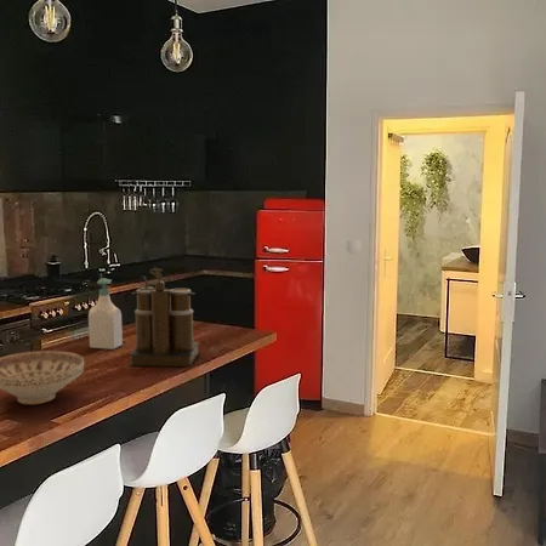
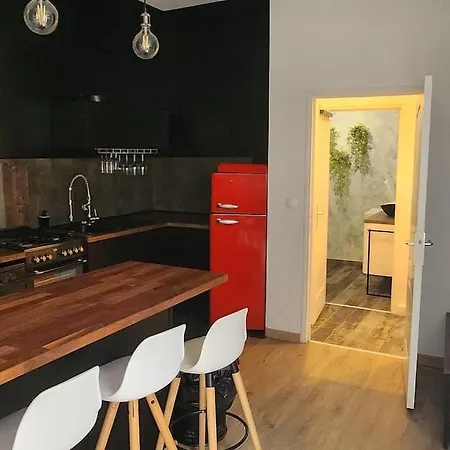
- soap bottle (106, 312)
- coffee maker (164, 312)
- decorative bowl (35, 380)
